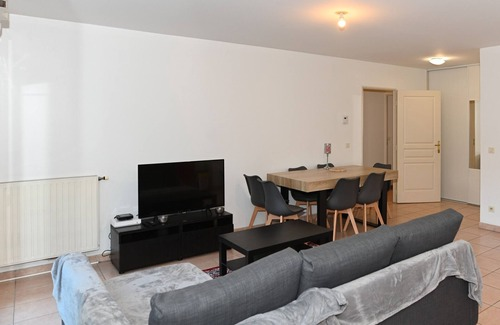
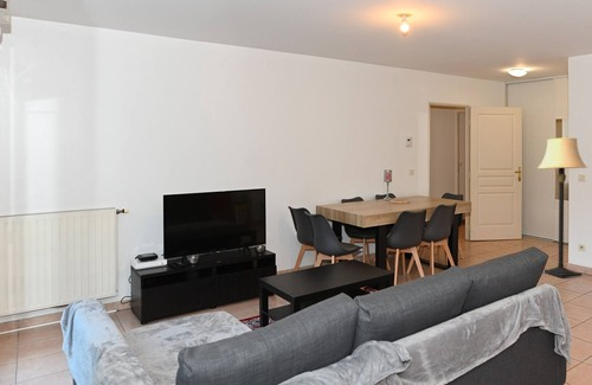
+ lamp (561, 206)
